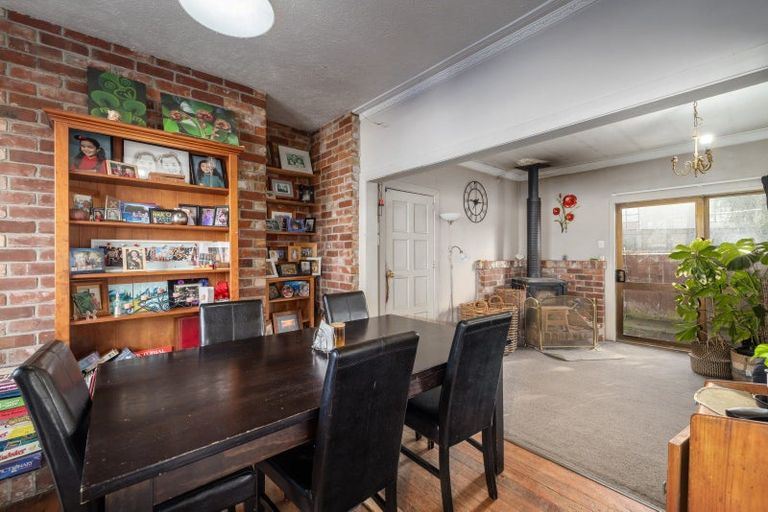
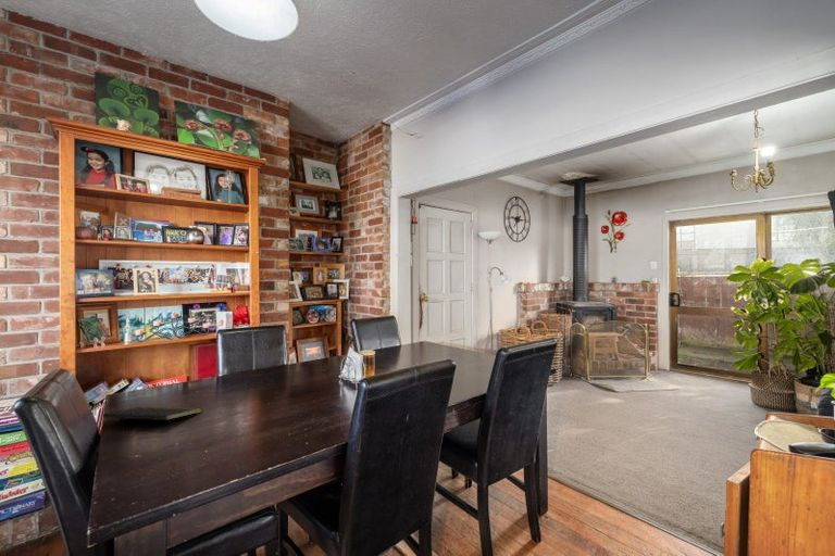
+ notepad (154, 413)
